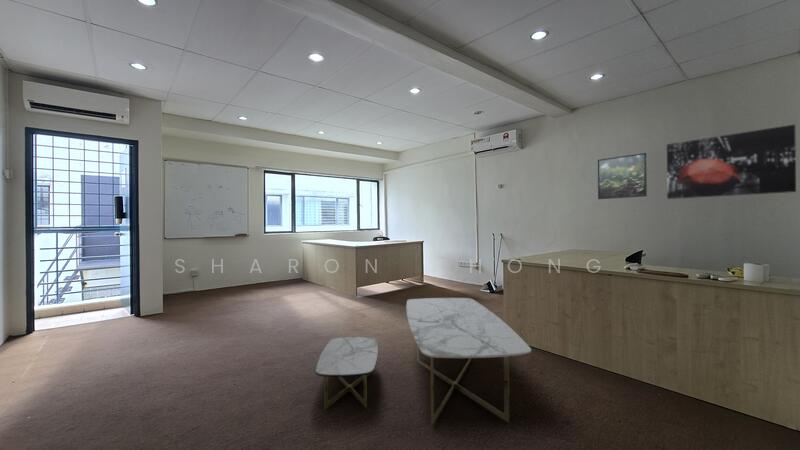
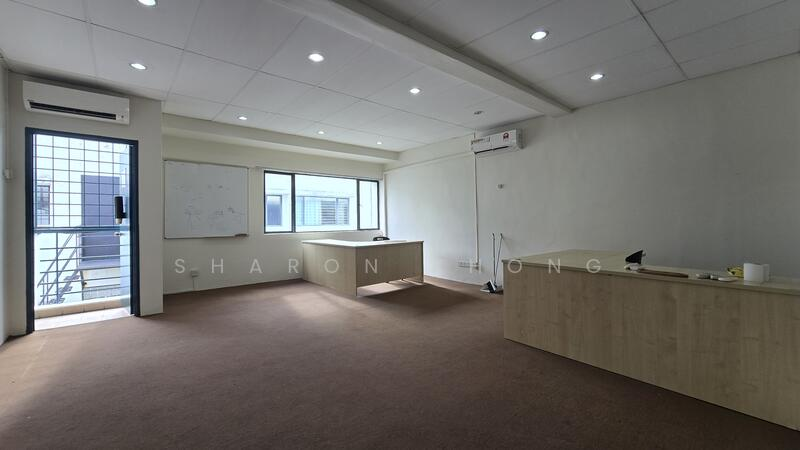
- wall art (724, 165)
- coffee table (417, 354)
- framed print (621, 177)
